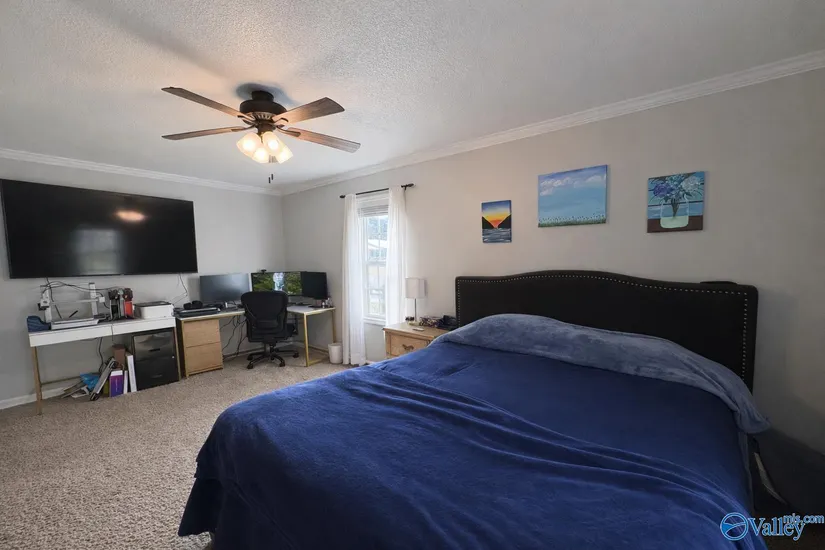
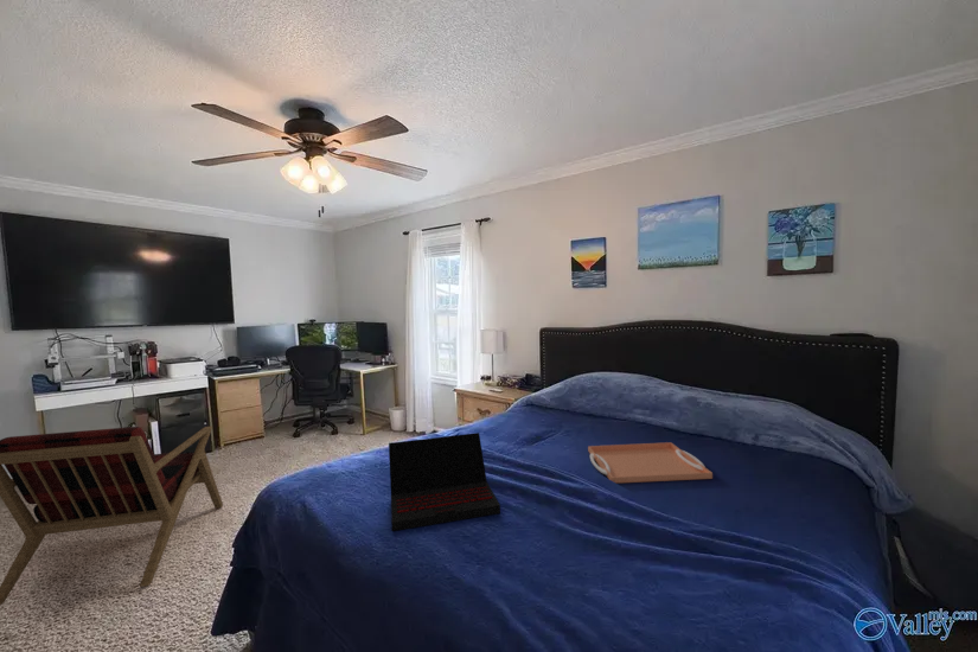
+ armchair (122, 481)
+ serving tray (644, 460)
+ laptop (440, 474)
